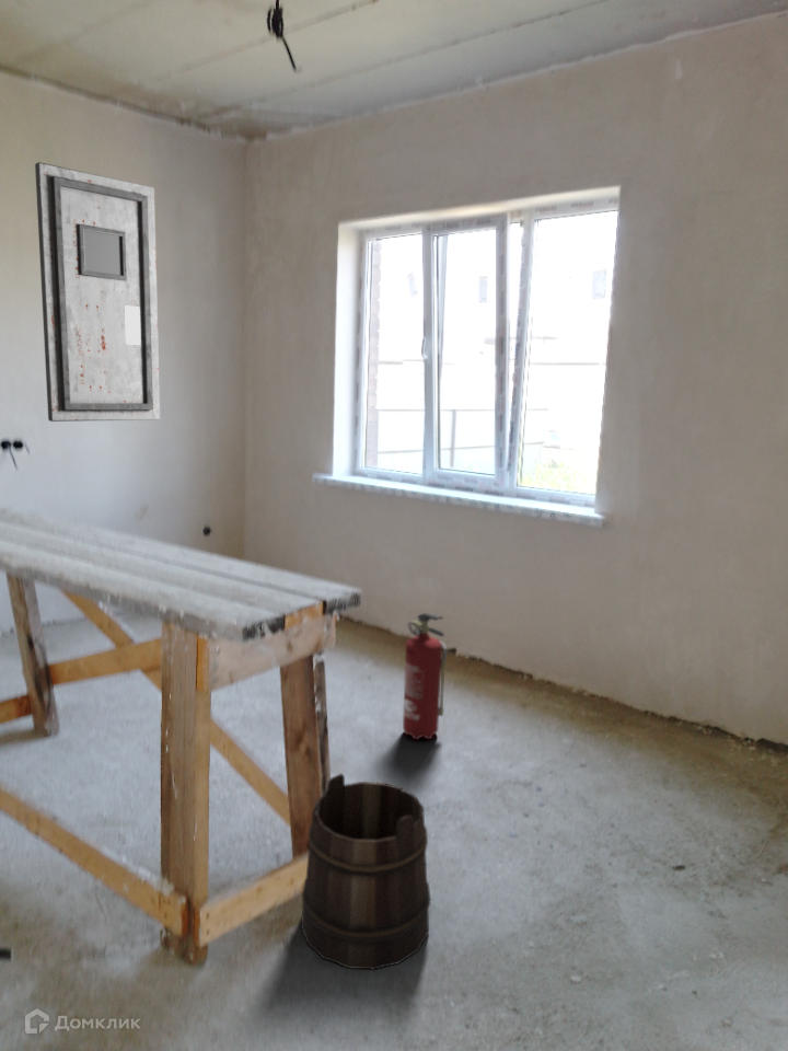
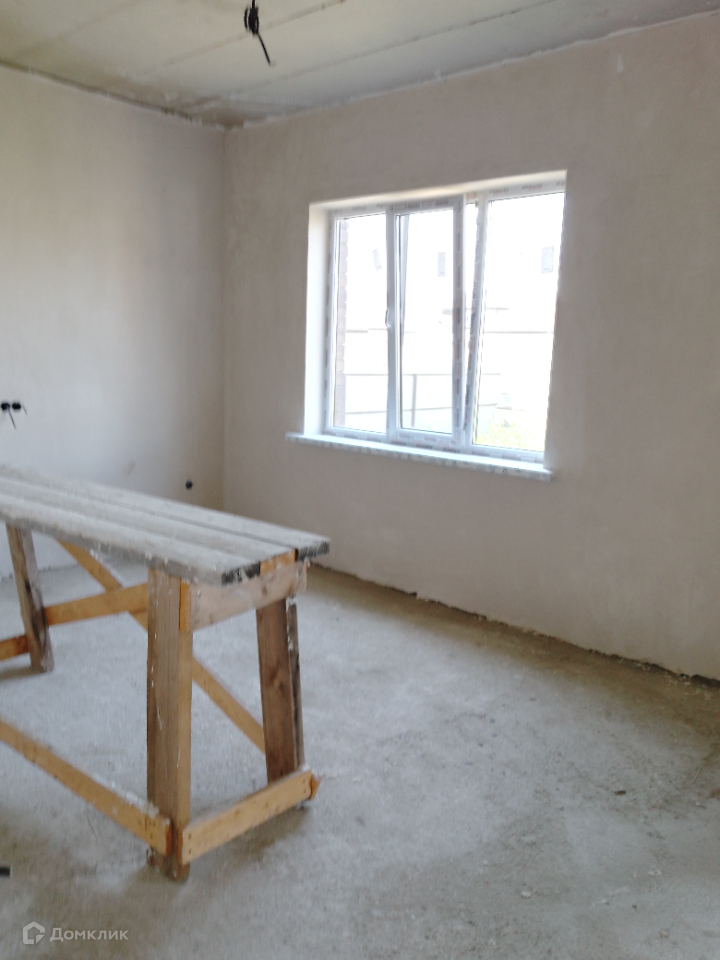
- bucket (367, 859)
- fire extinguisher (422, 671)
- door (102, 301)
